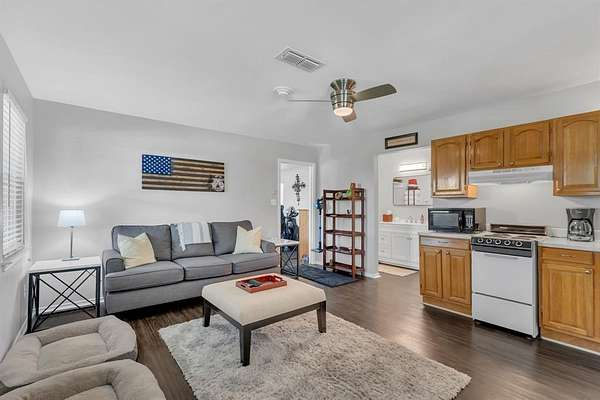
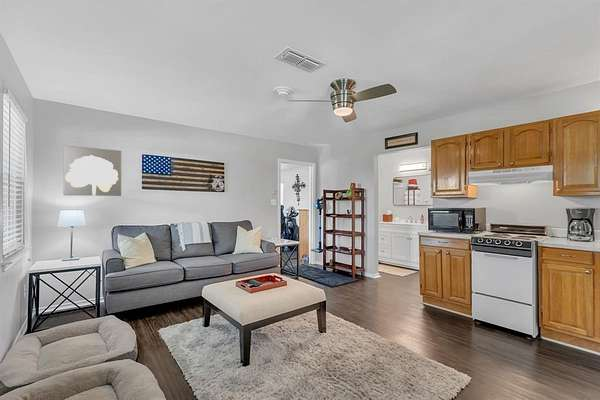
+ wall art (93, 172)
